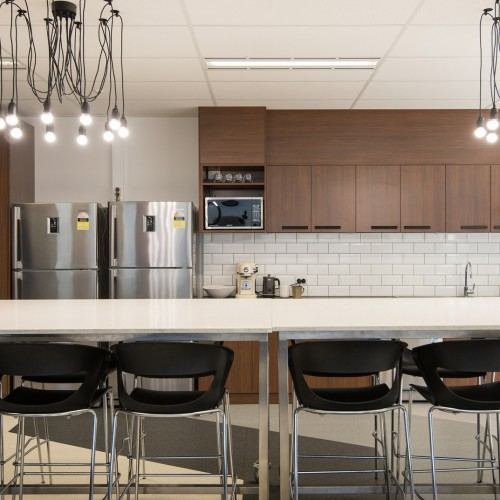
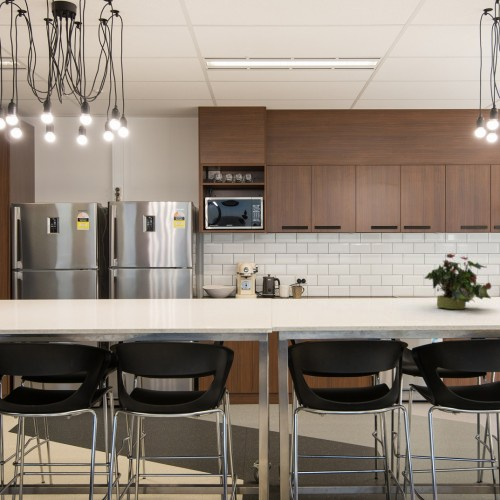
+ potted plant (458, 280)
